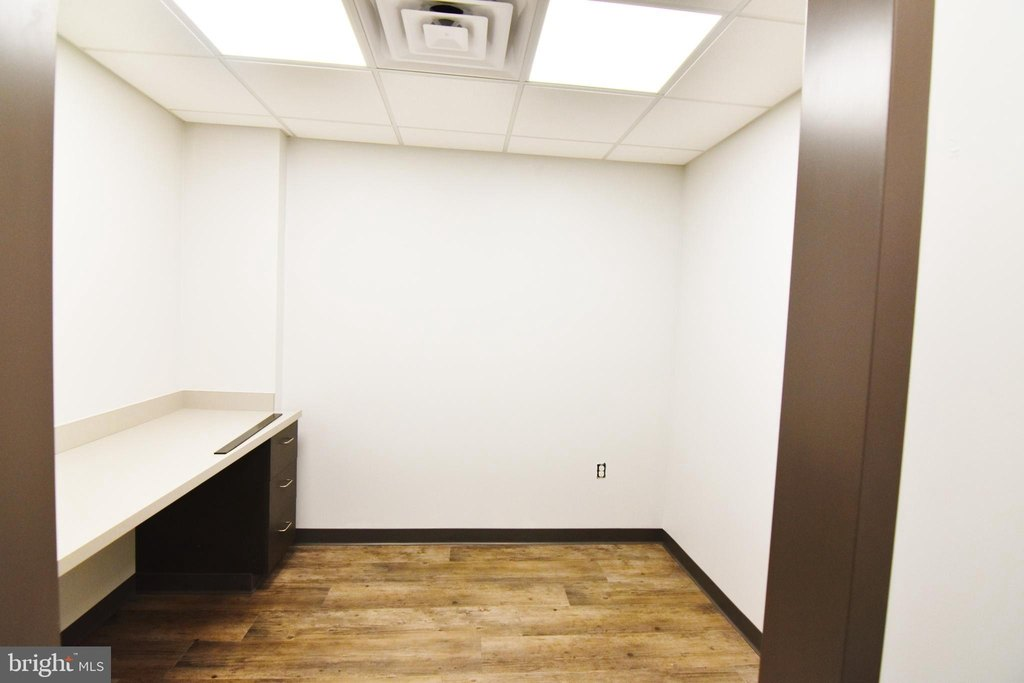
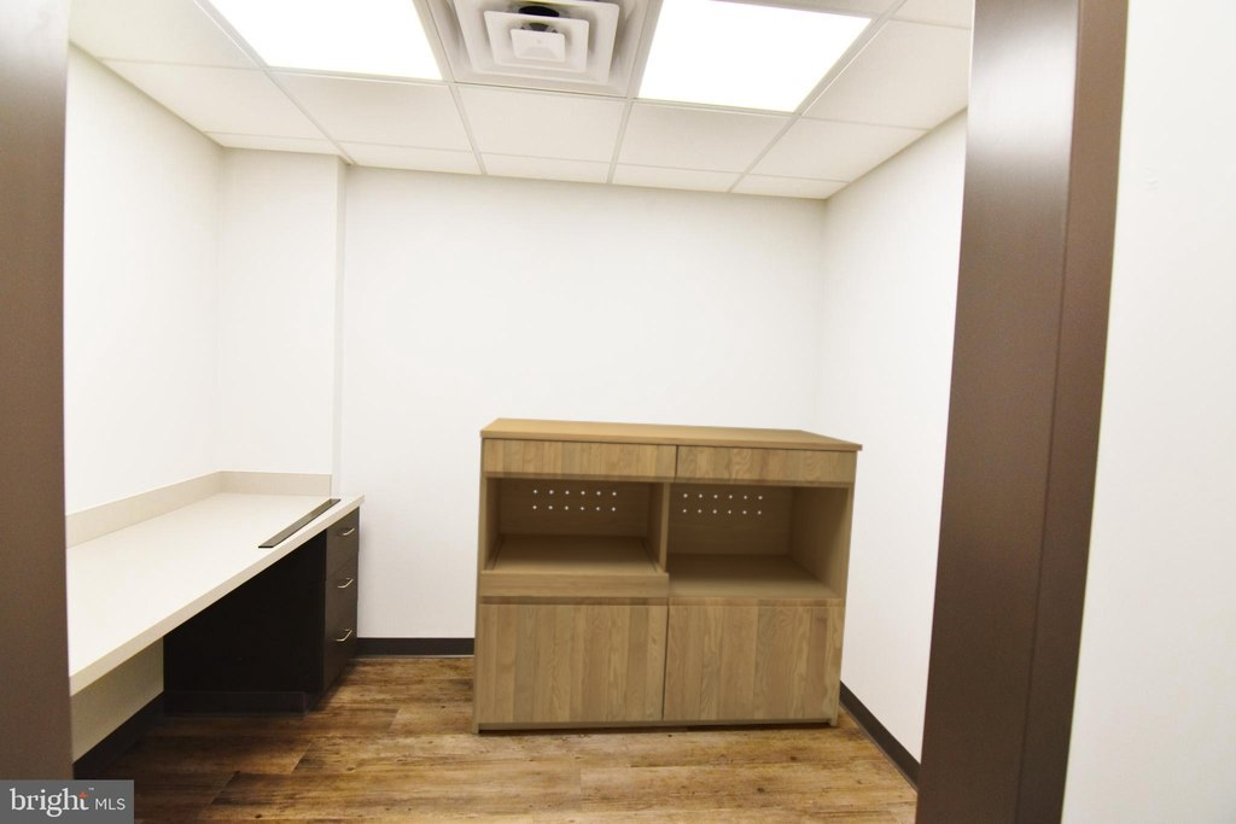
+ bookcase (657, 563)
